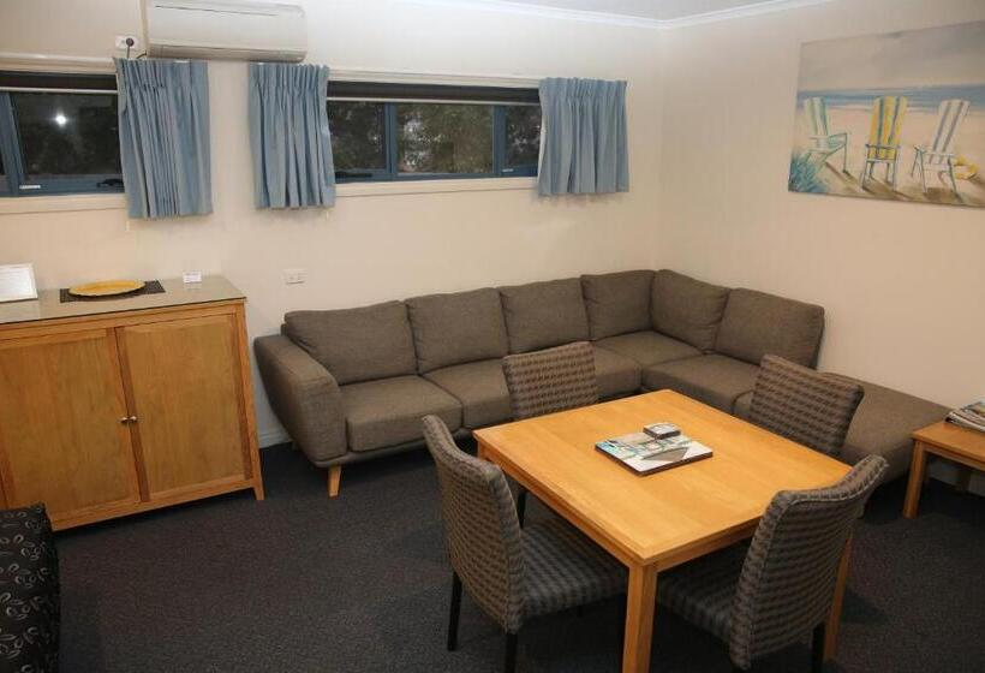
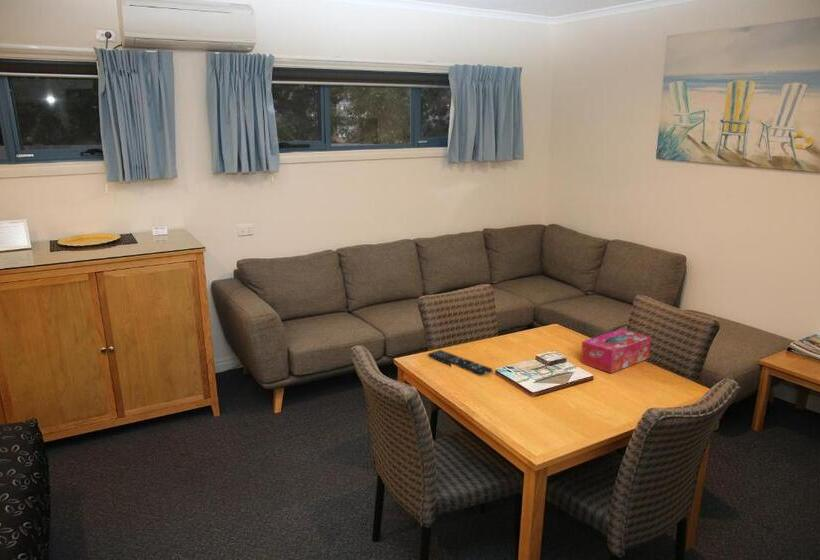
+ remote control (459, 362)
+ tissue box (616, 349)
